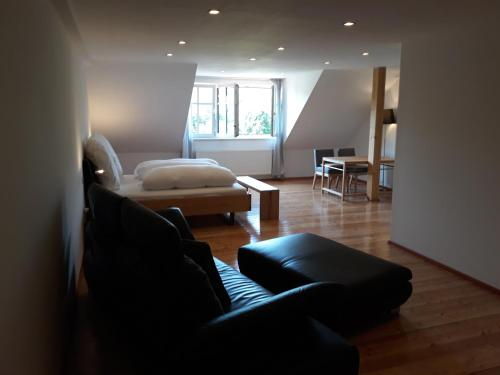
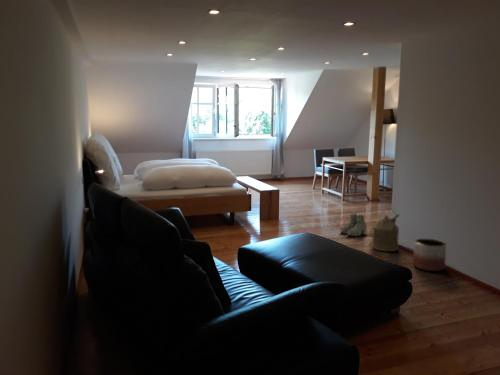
+ boots (353, 224)
+ planter (429, 254)
+ watering can (384, 228)
